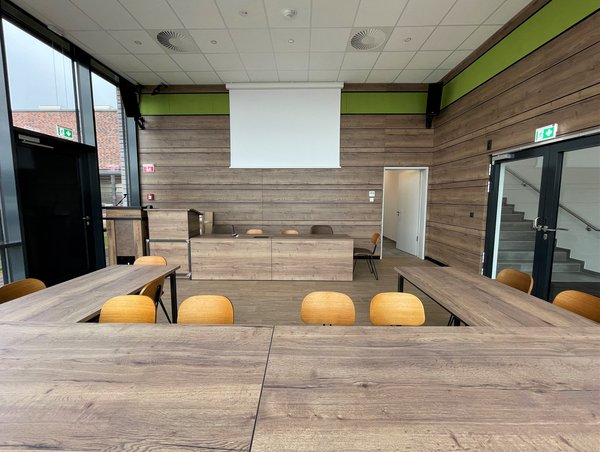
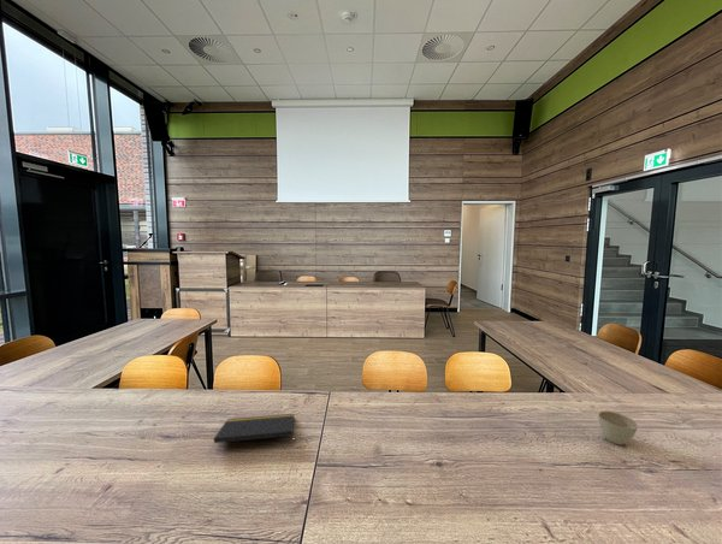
+ flower pot (616, 430)
+ notepad (258, 426)
